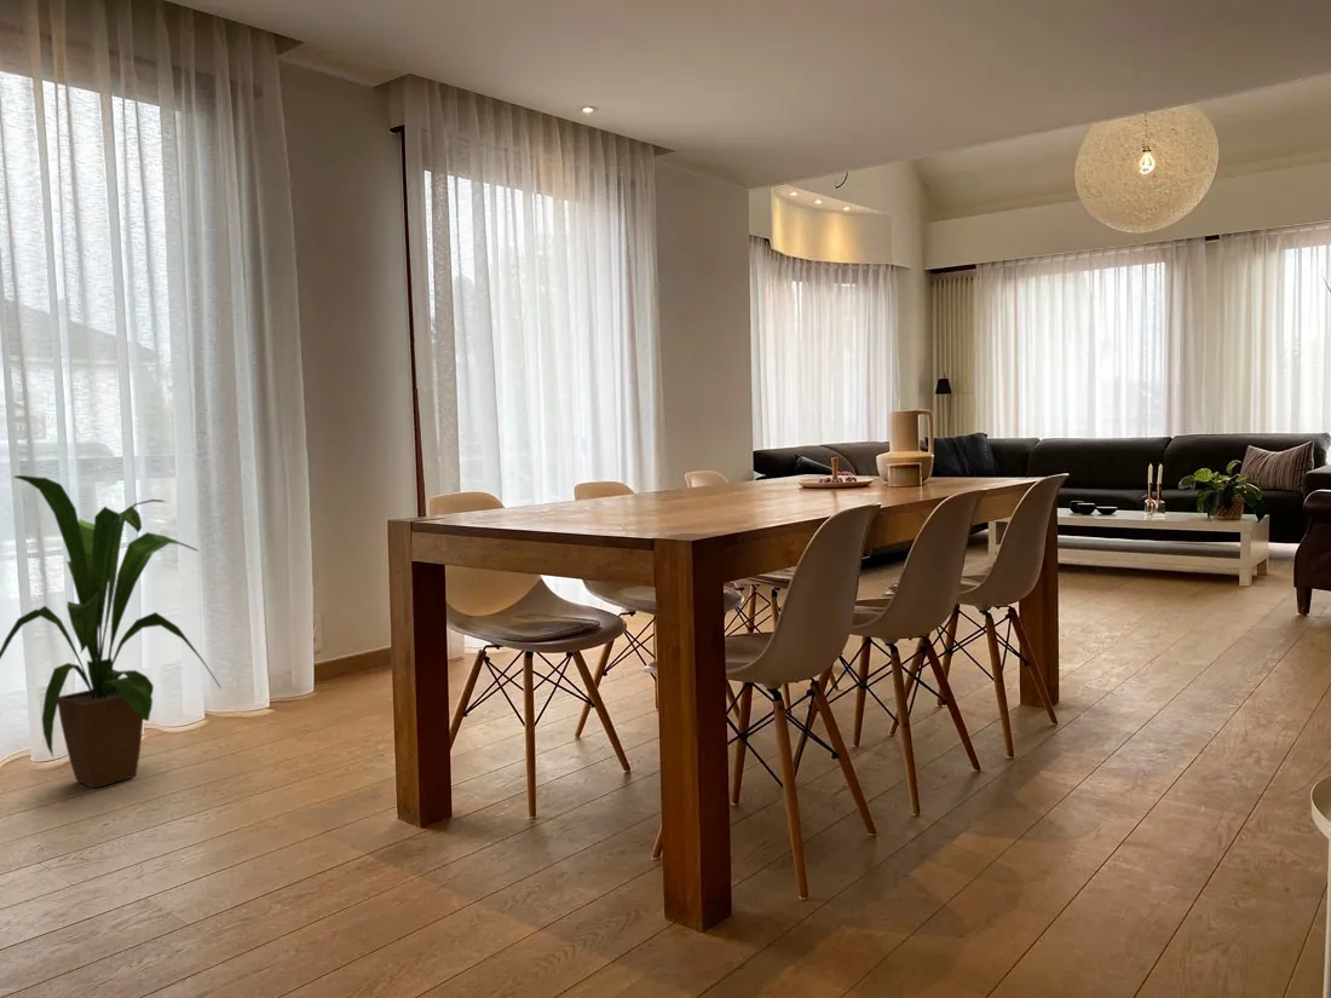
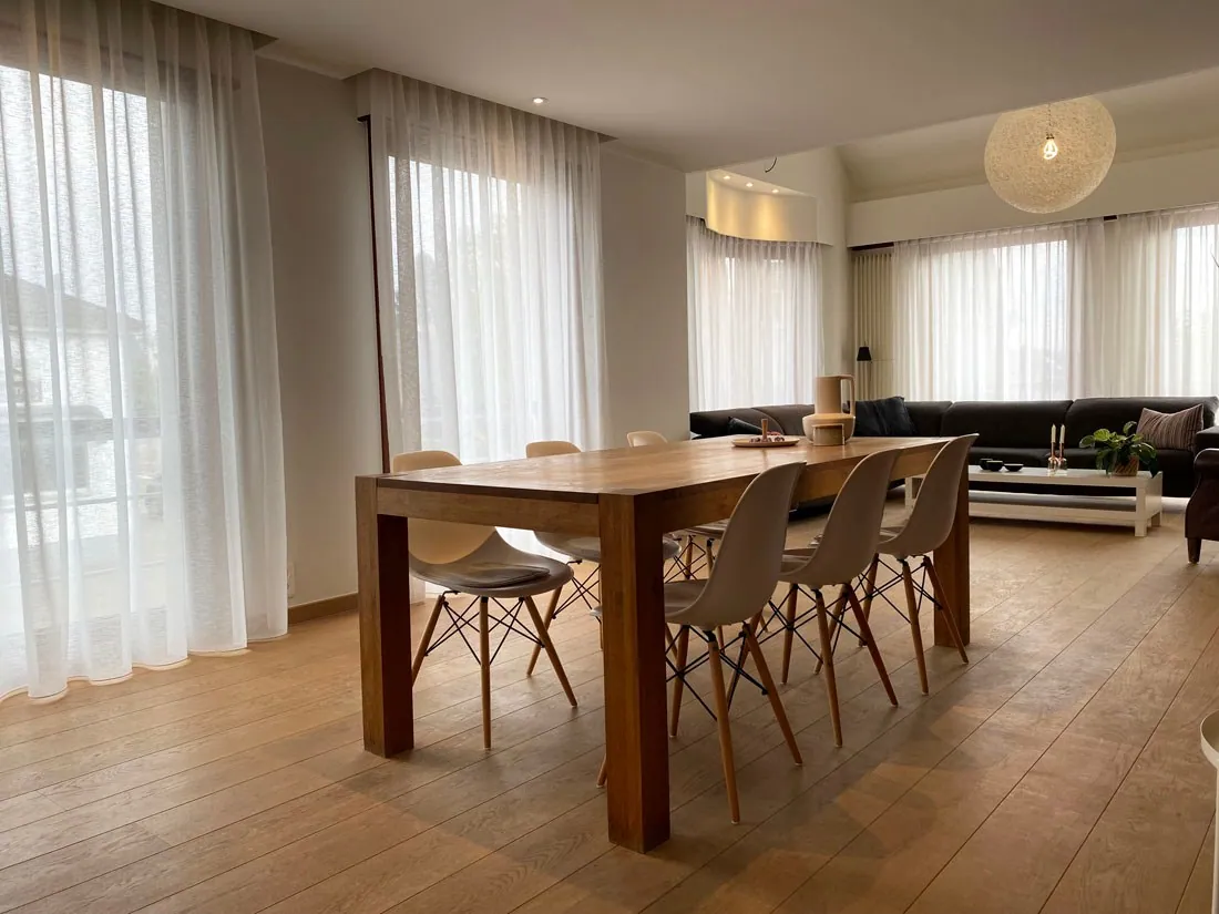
- house plant (120, 621)
